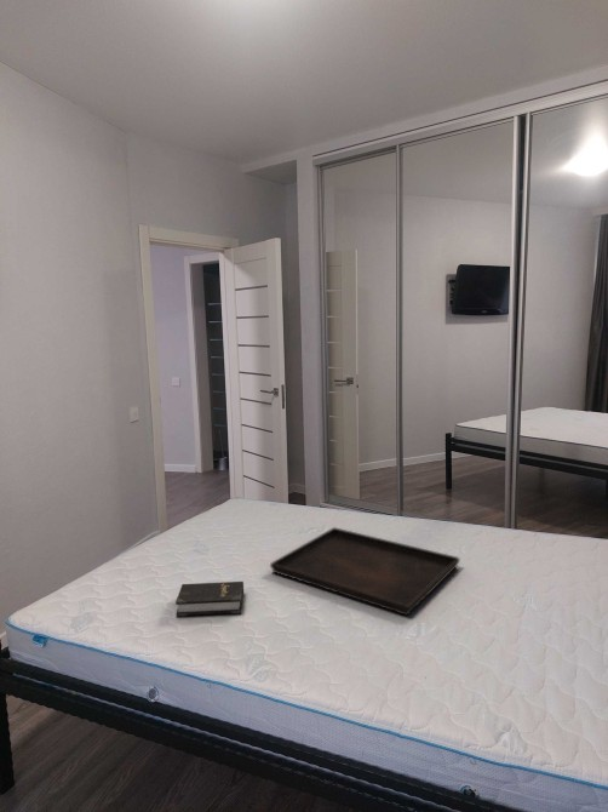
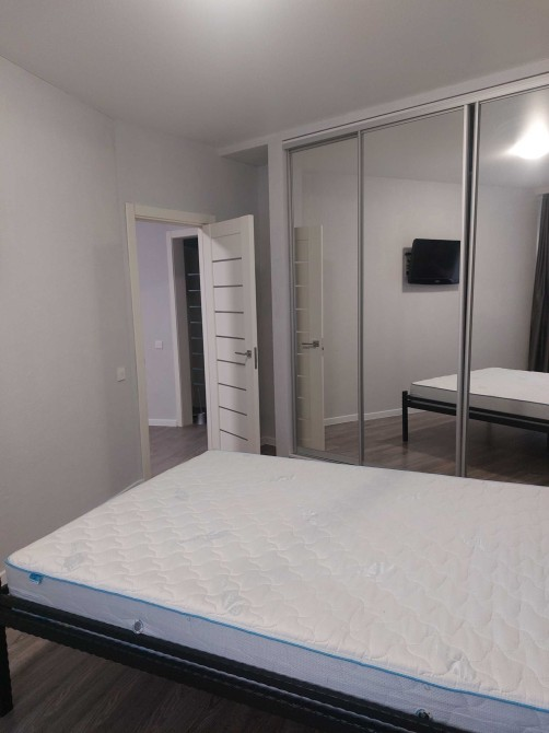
- serving tray (365, 565)
- hardback book (211, 596)
